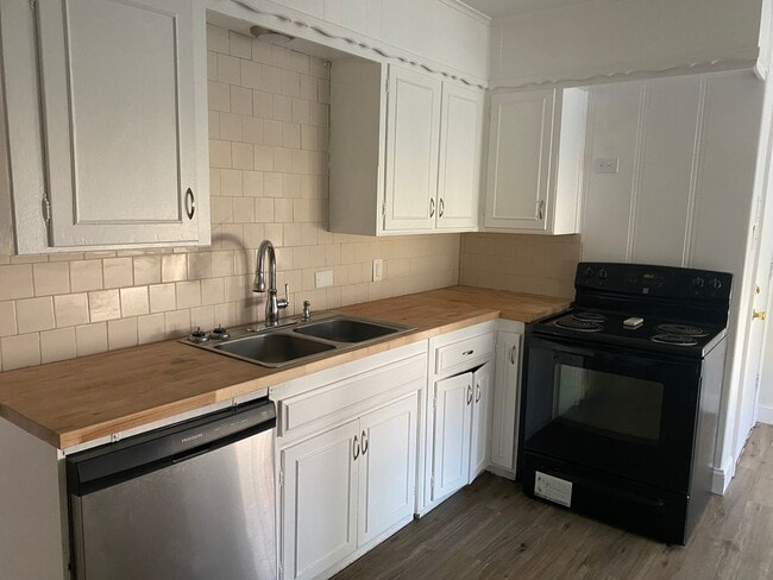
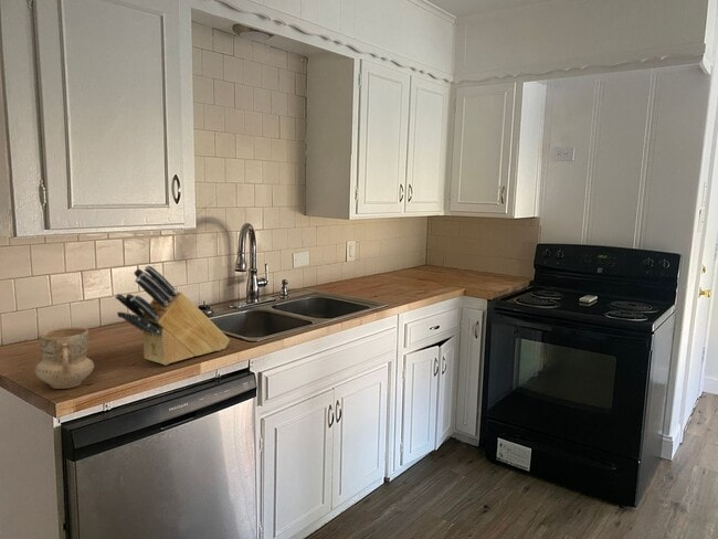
+ knife block (175, 309)
+ mug (64, 358)
